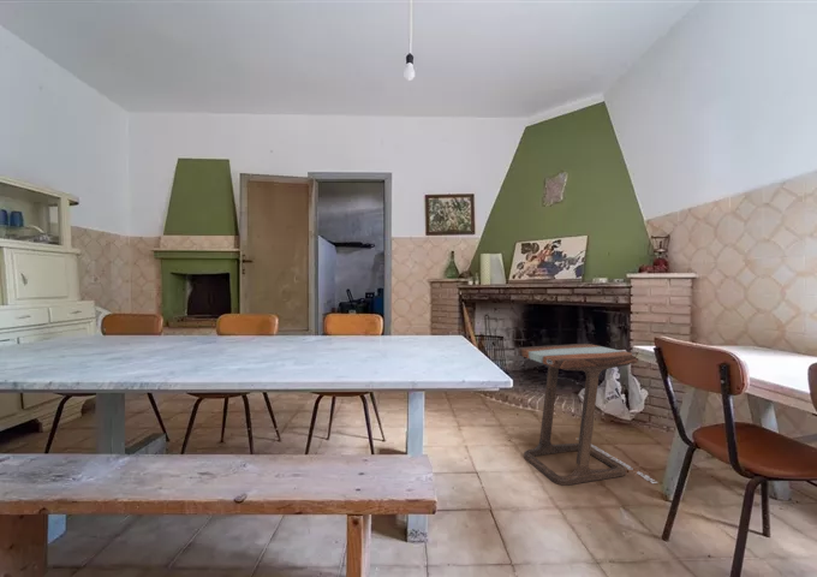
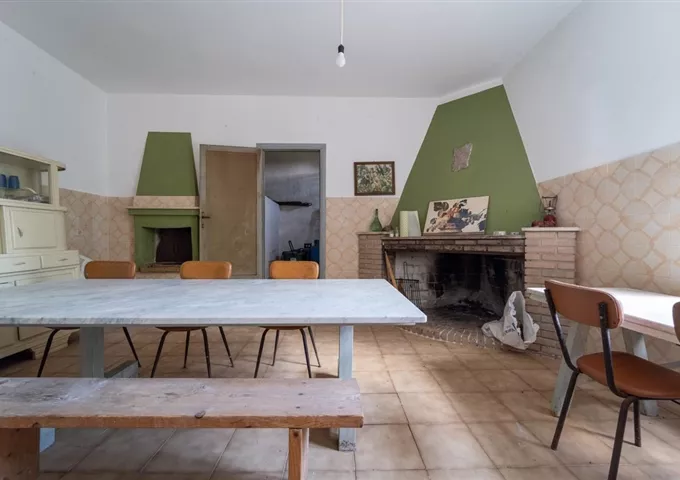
- side table (583, 406)
